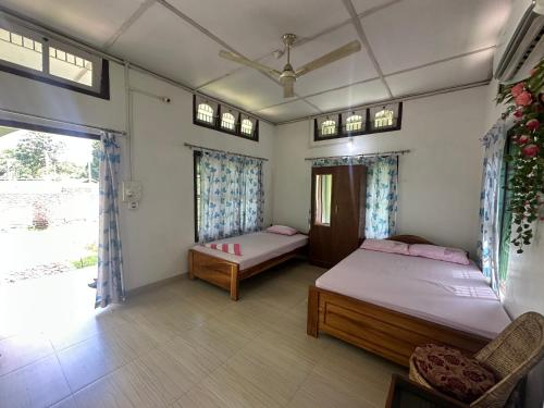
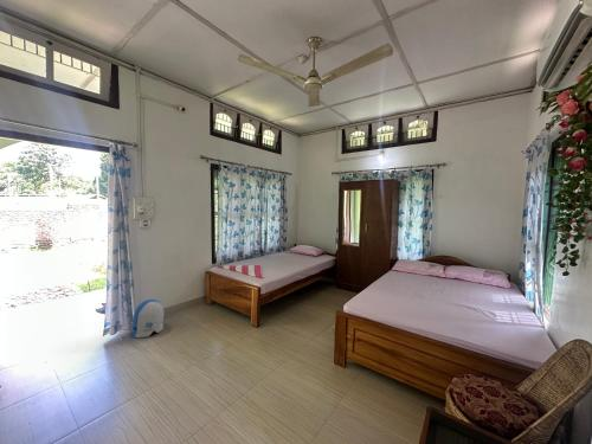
+ sun visor (148, 315)
